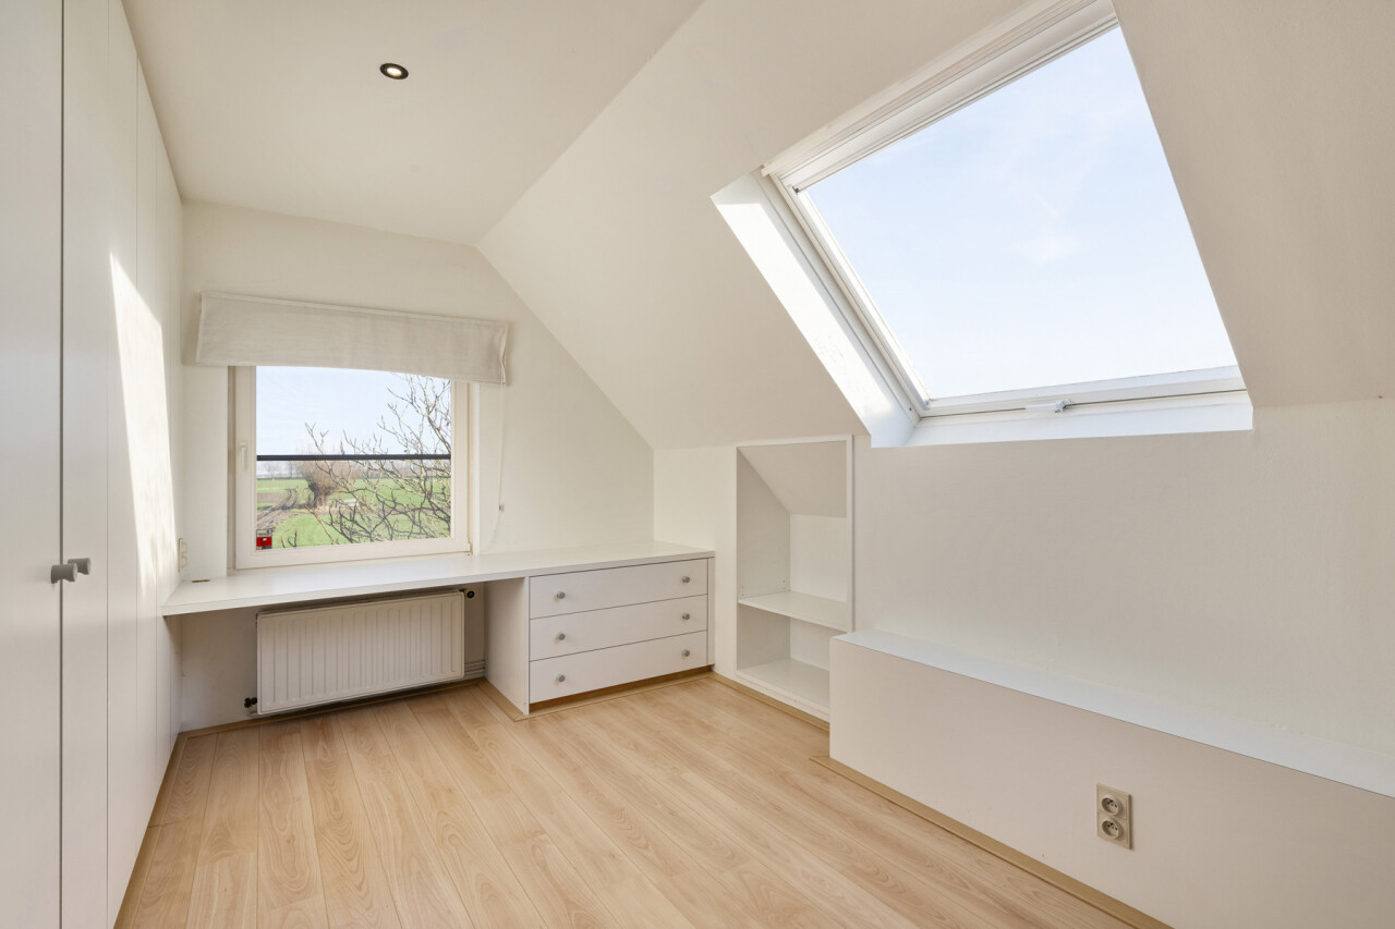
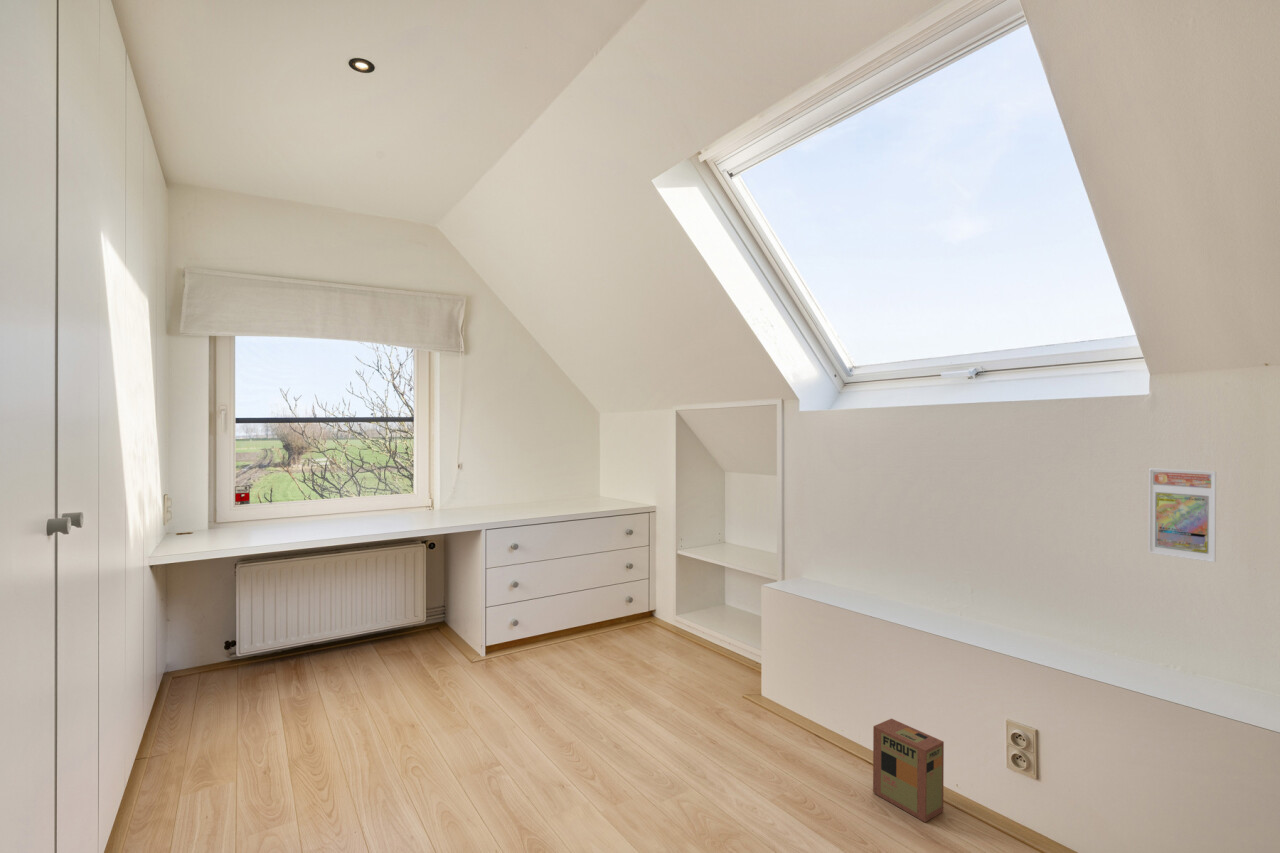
+ box (907, 767)
+ trading card display case (1181, 513)
